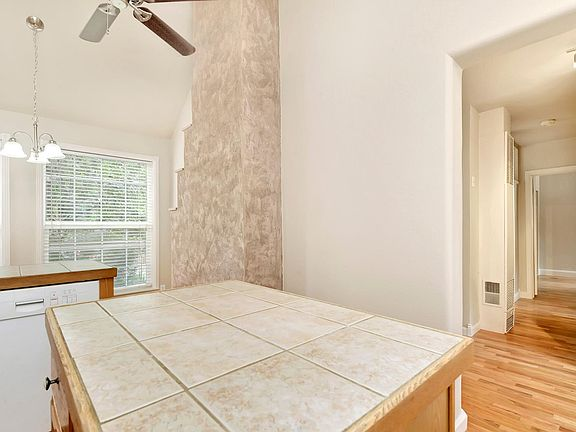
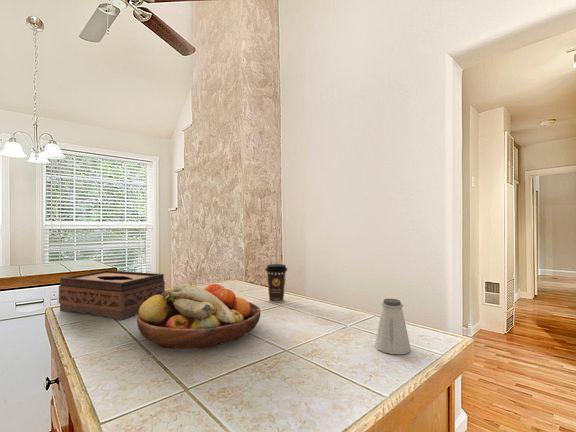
+ coffee cup (276, 282)
+ saltshaker (392, 323)
+ fruit bowl (202, 306)
+ tissue box (113, 291)
